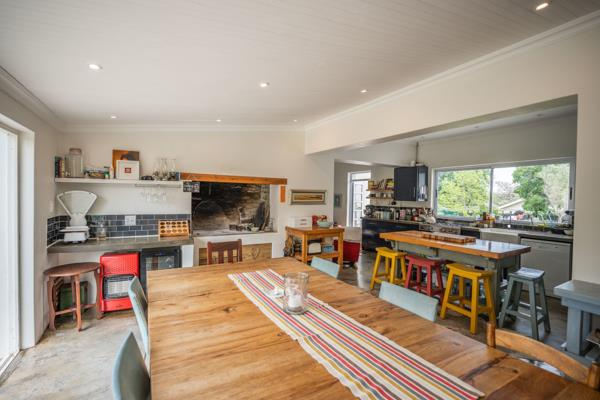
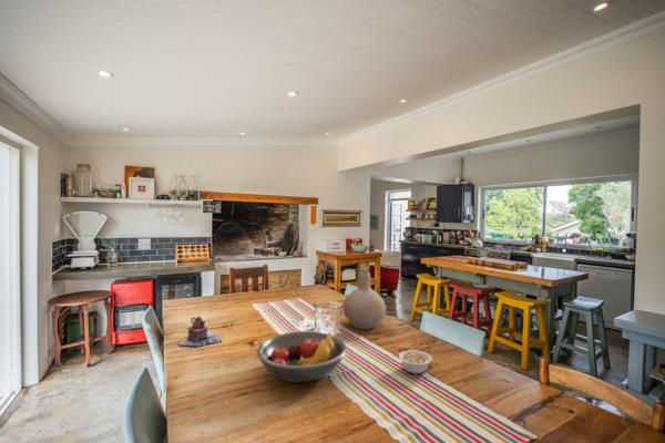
+ legume (413, 361)
+ fruit bowl (301, 356)
+ teapot (198, 328)
+ vase (364, 298)
